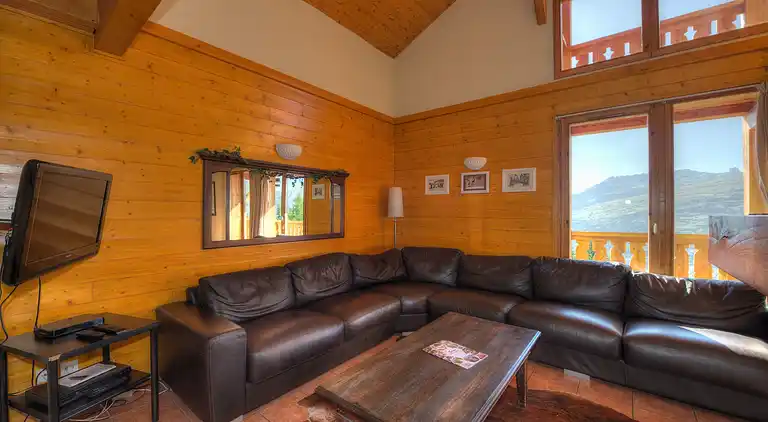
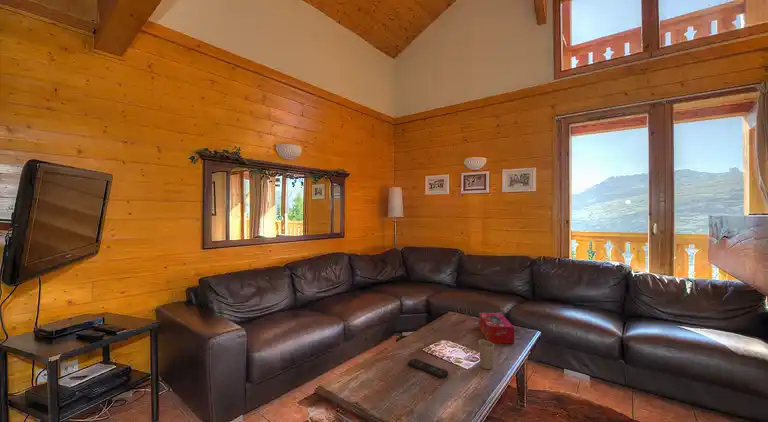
+ remote control (427, 367)
+ cup (486, 354)
+ tissue box (495, 327)
